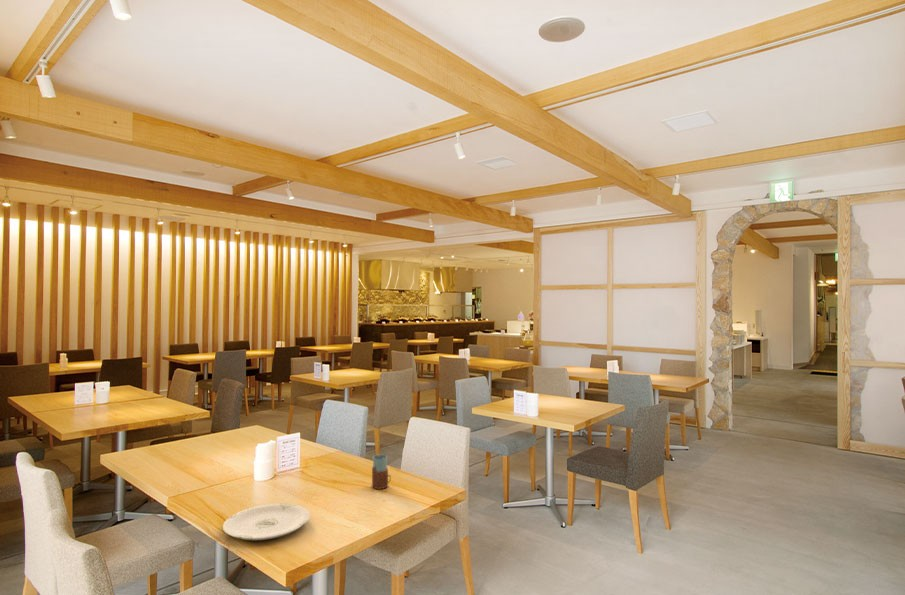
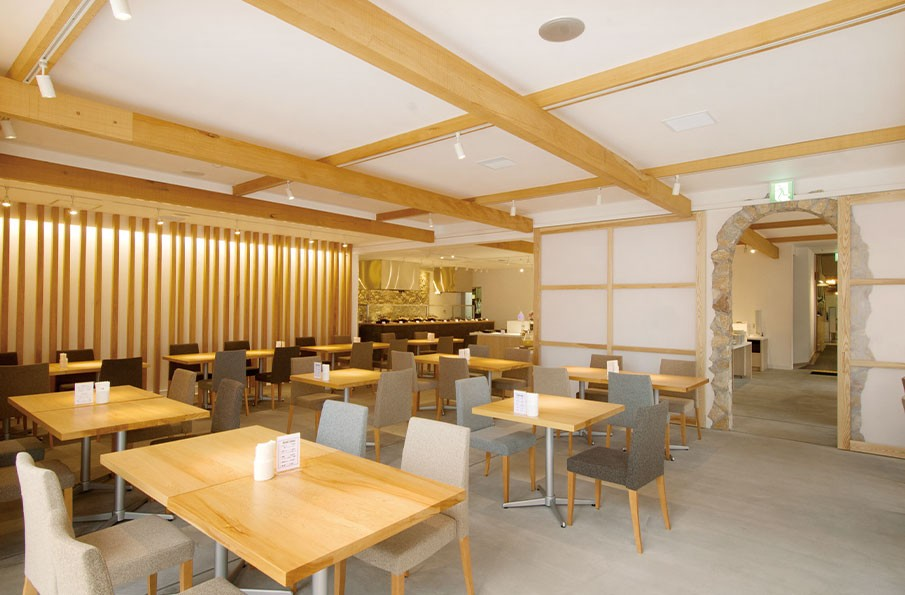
- drinking glass (382, 472)
- plate (267, 522)
